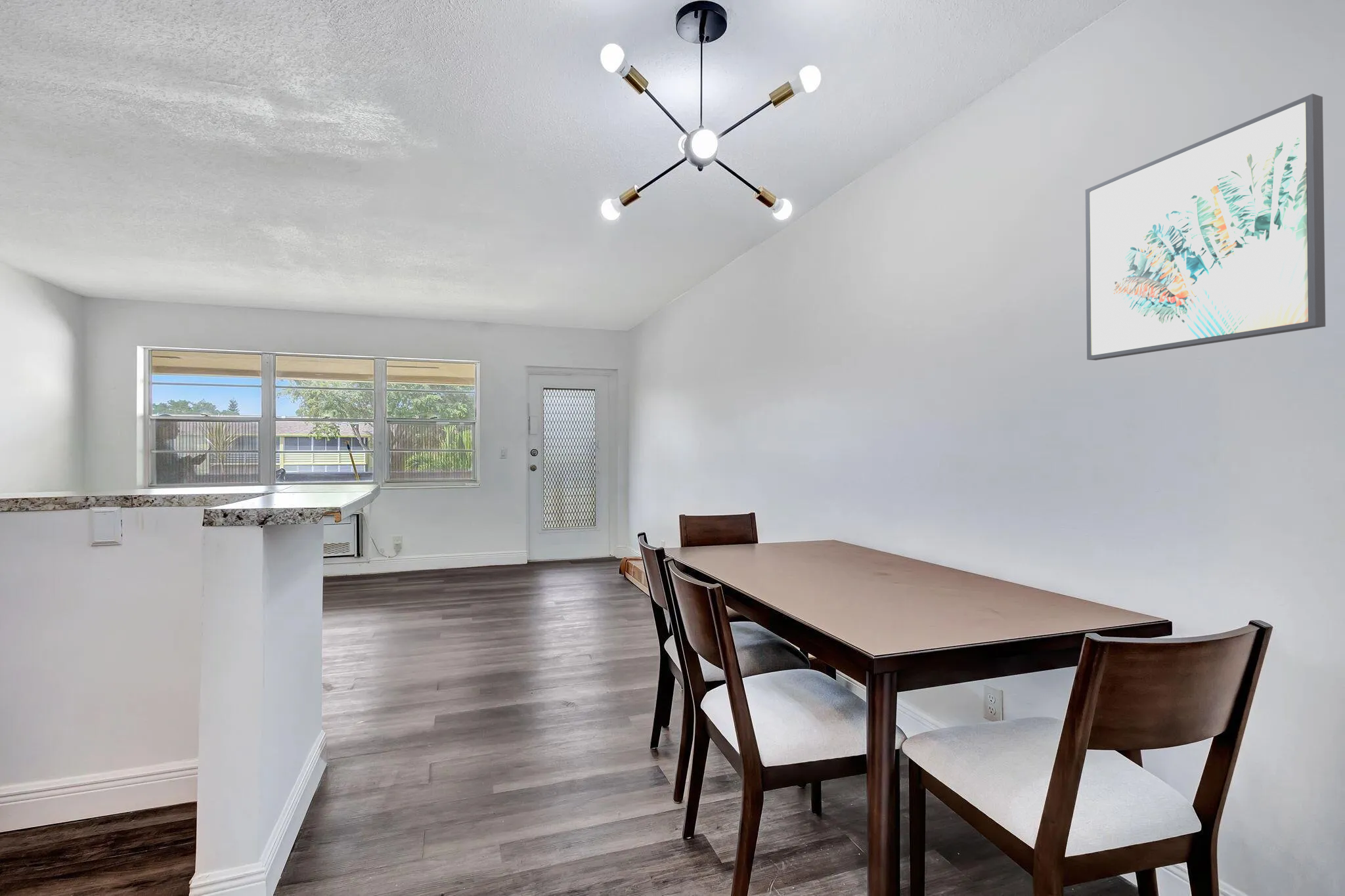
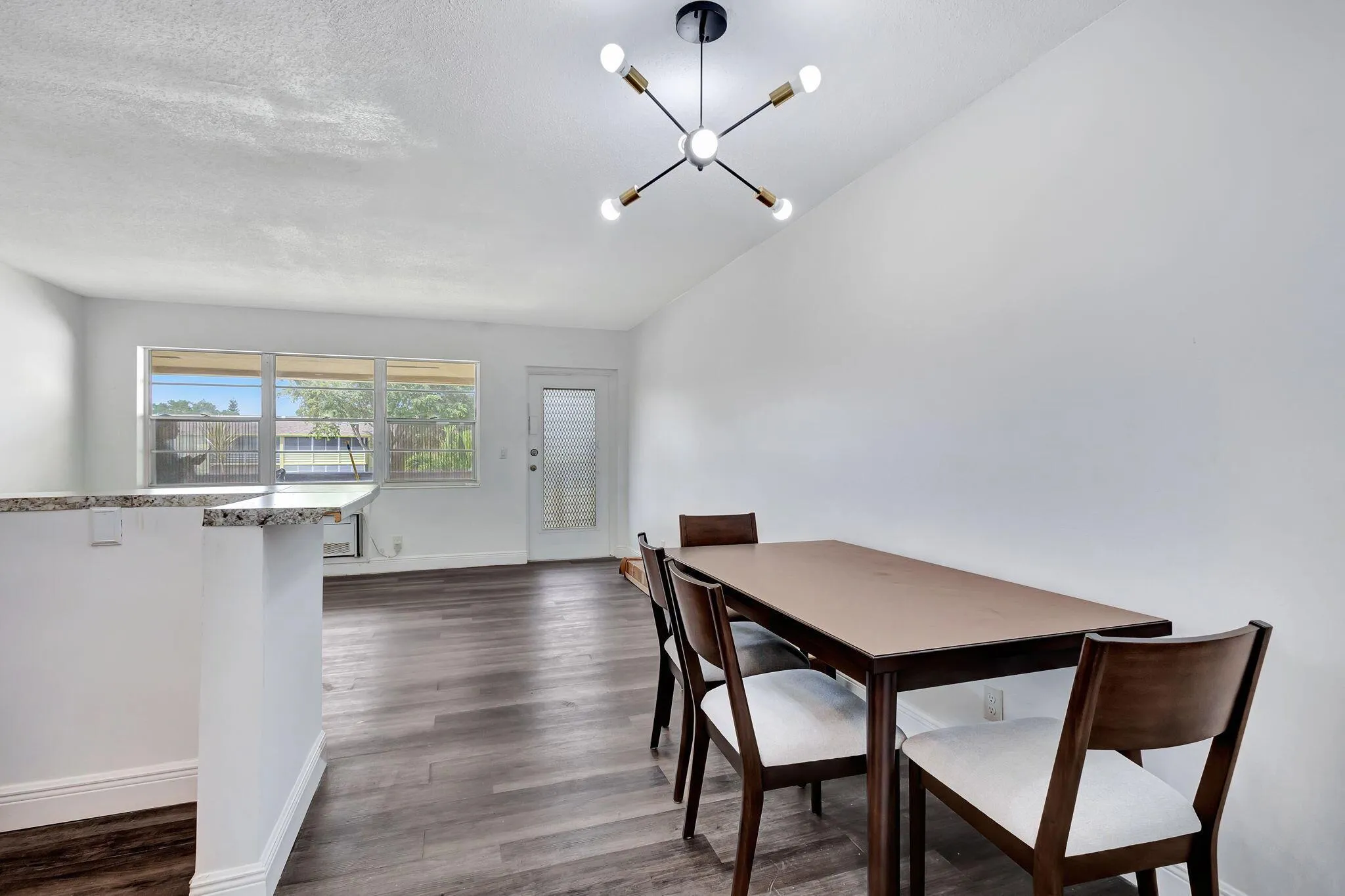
- wall art (1187, 247)
